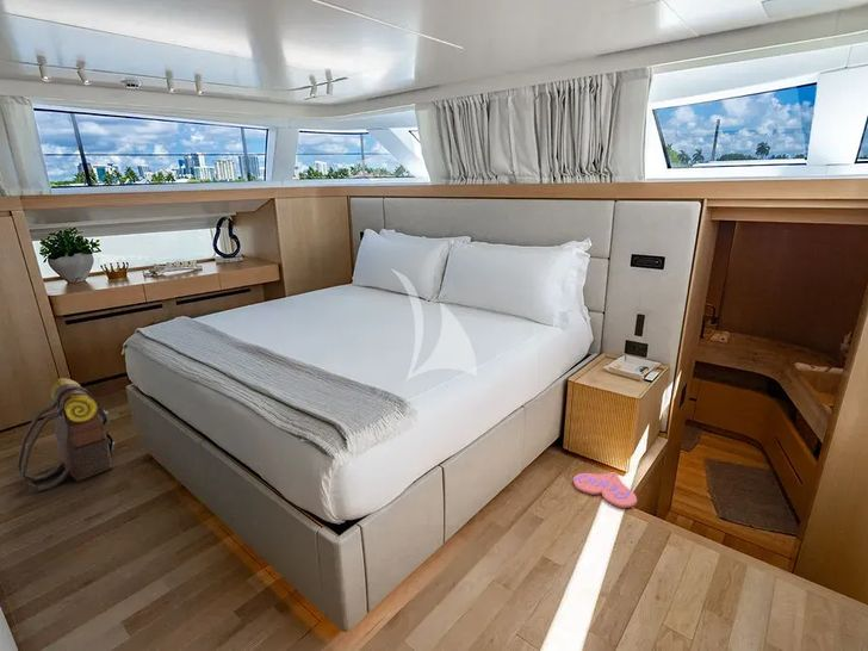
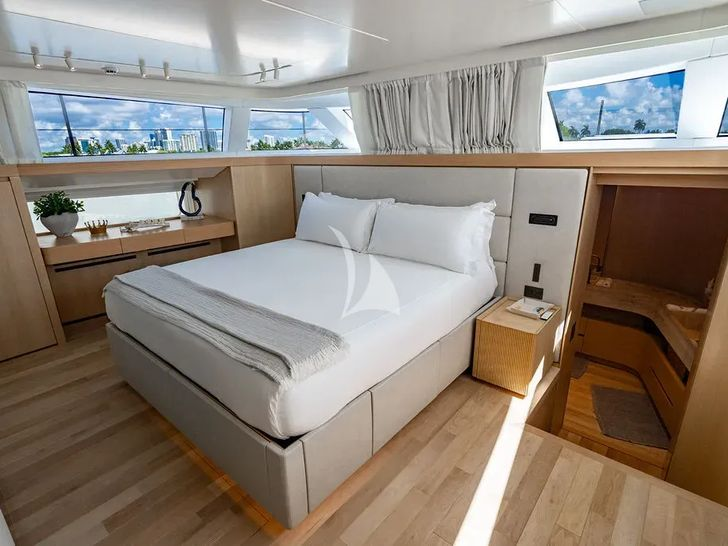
- slippers (607, 484)
- backpack (63, 432)
